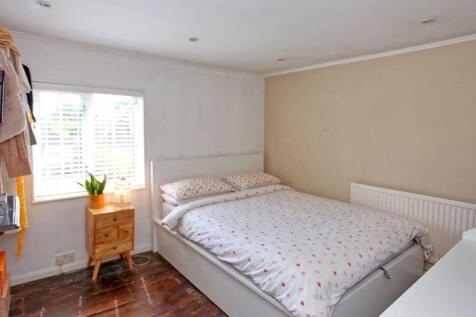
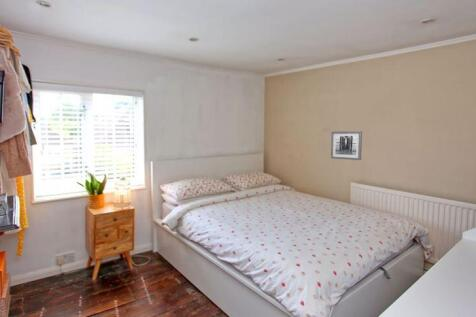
+ wall art (345, 145)
